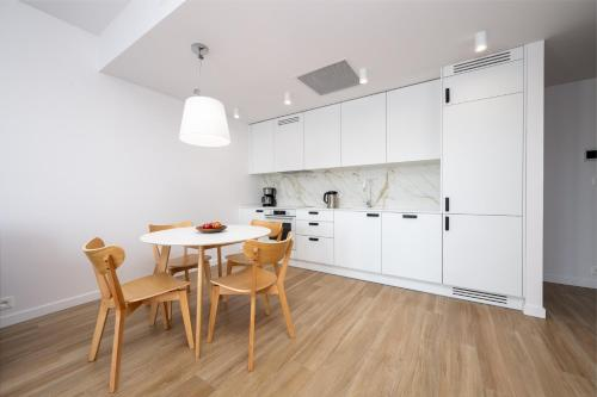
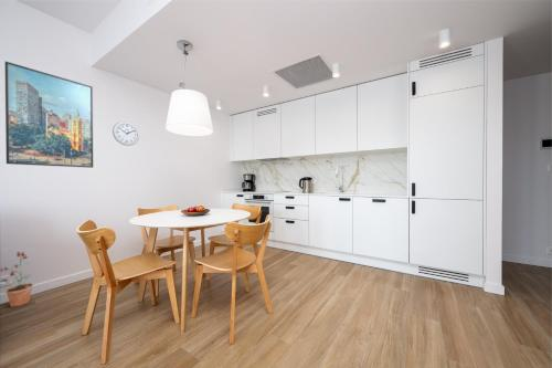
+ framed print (54, 120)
+ potted plant (17, 278)
+ wall clock (126, 133)
